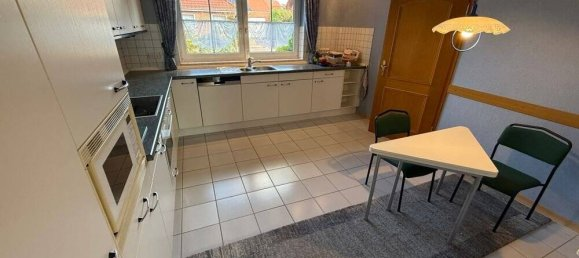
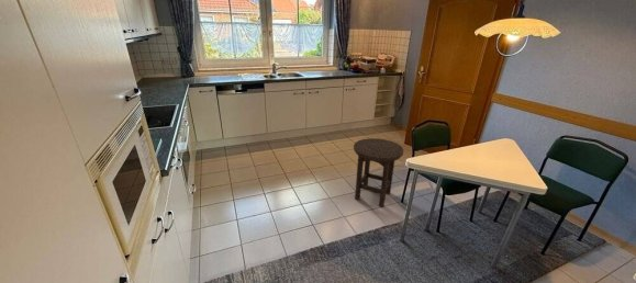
+ stool (375, 174)
